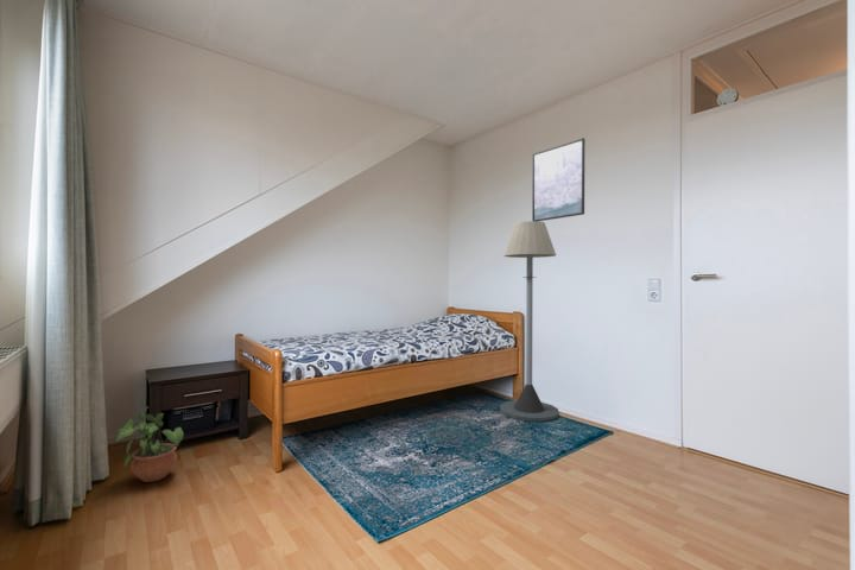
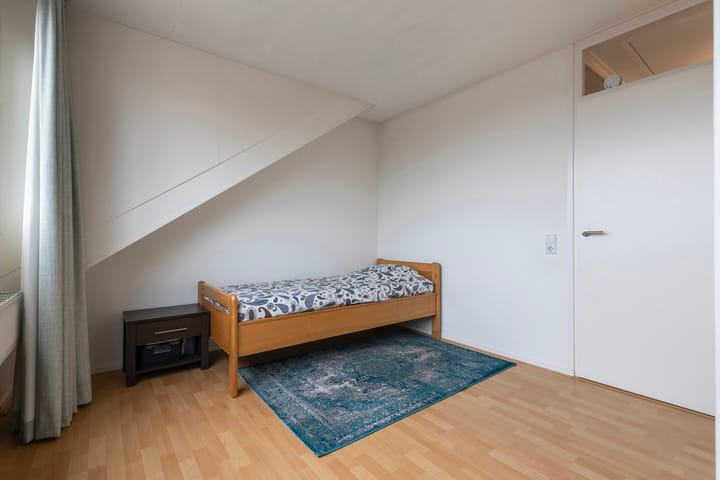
- potted plant (150, 442)
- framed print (557, 182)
- floor lamp (528, 317)
